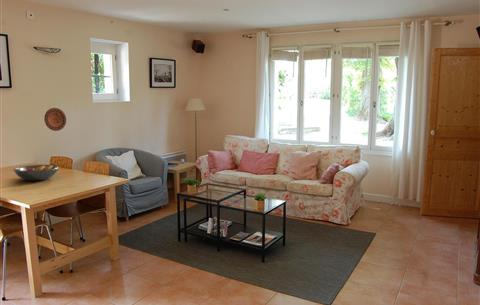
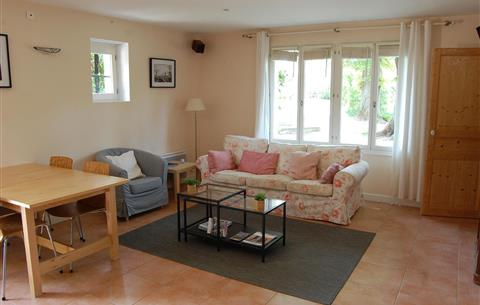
- fruit bowl (37, 172)
- decorative plate (55, 119)
